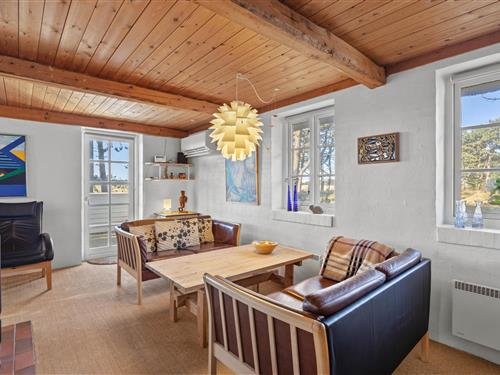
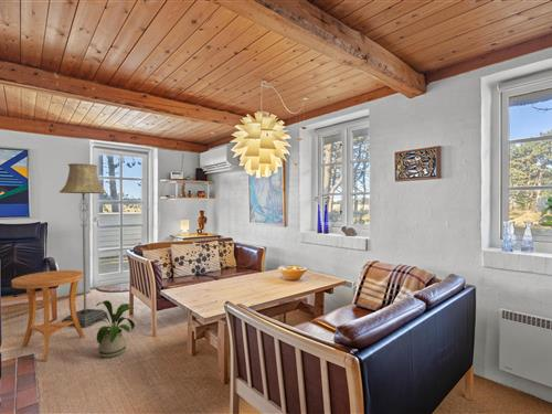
+ side table (49, 311)
+ floor lamp (84, 243)
+ house plant (118, 322)
